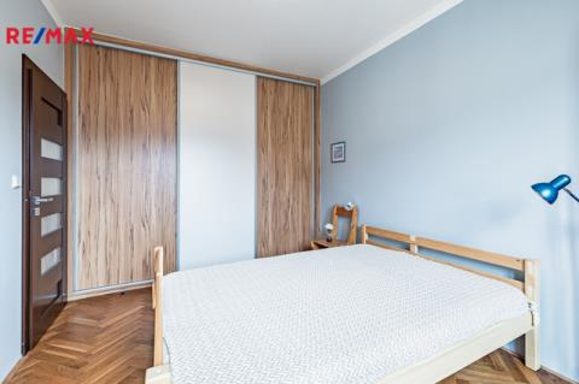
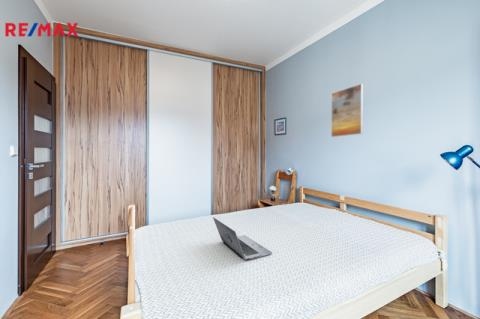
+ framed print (346, 112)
+ laptop (240, 236)
